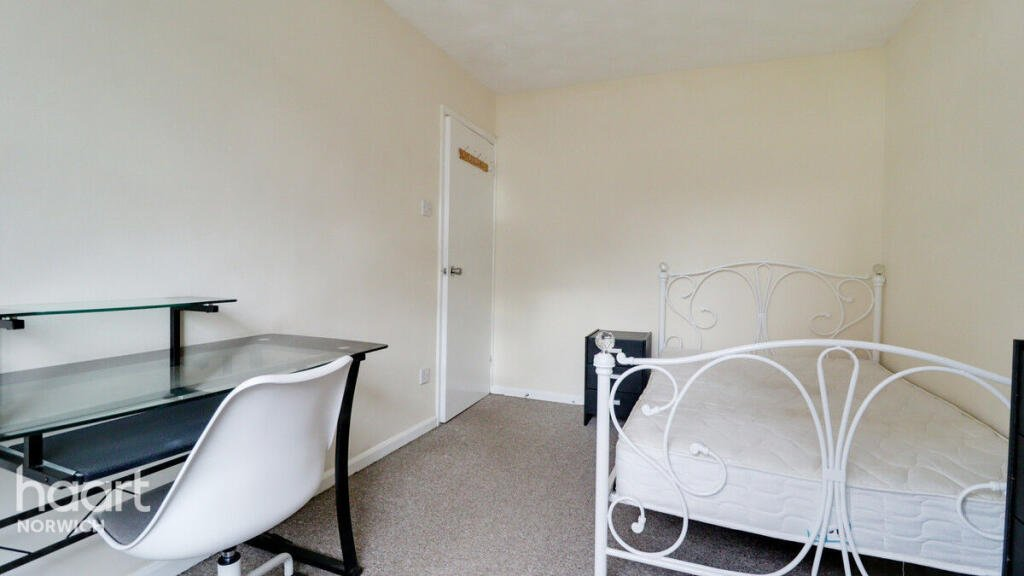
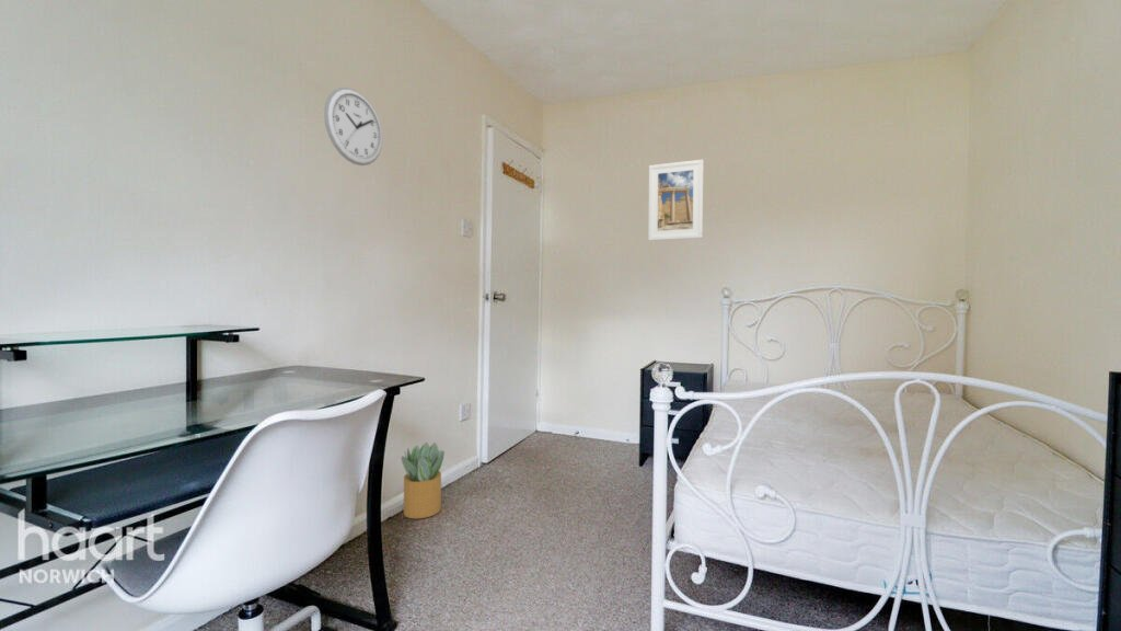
+ wall clock (356, 127)
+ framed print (674, 200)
+ potted plant (419, 480)
